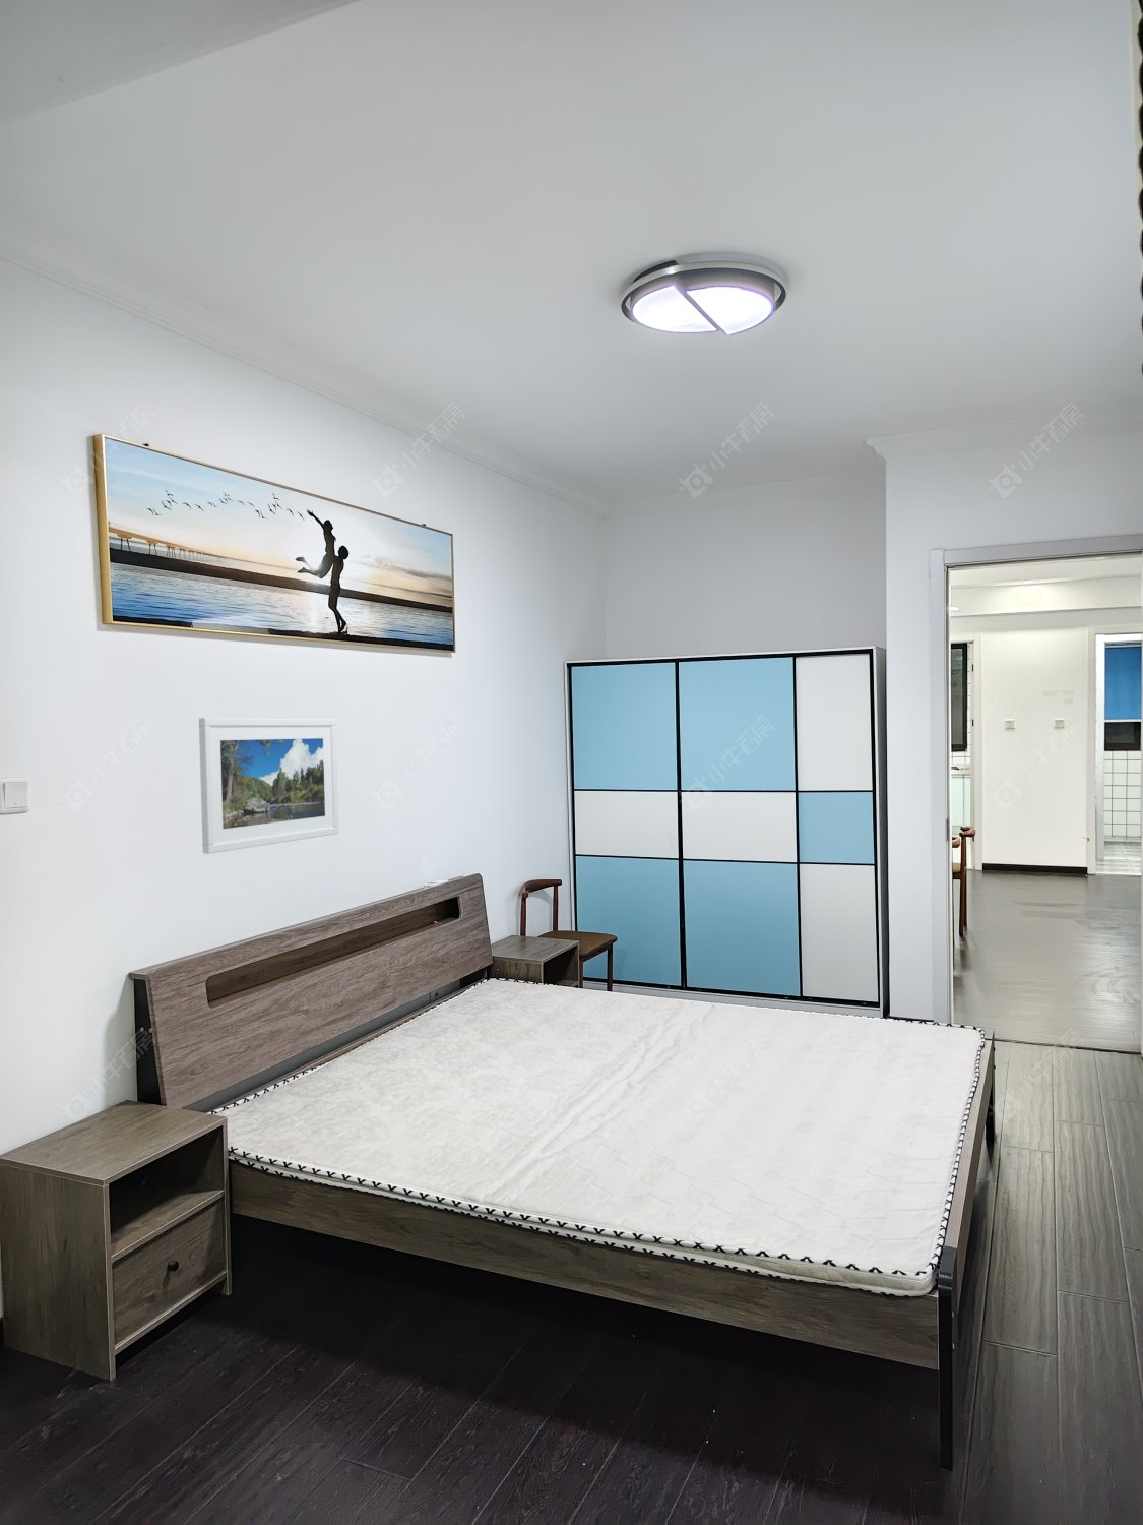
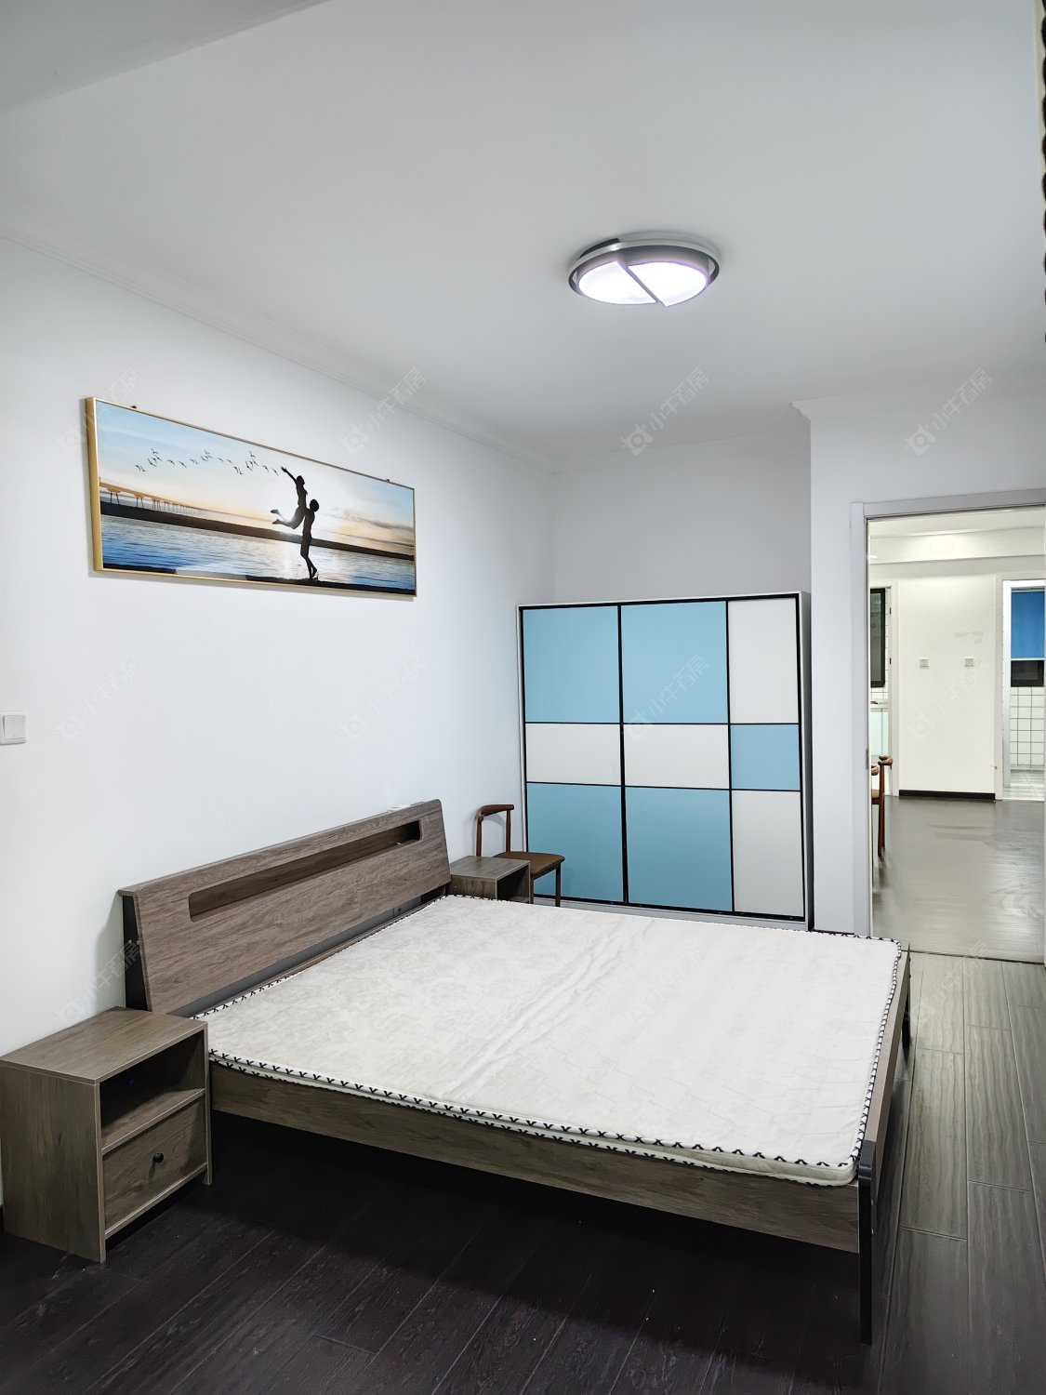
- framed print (274, 779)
